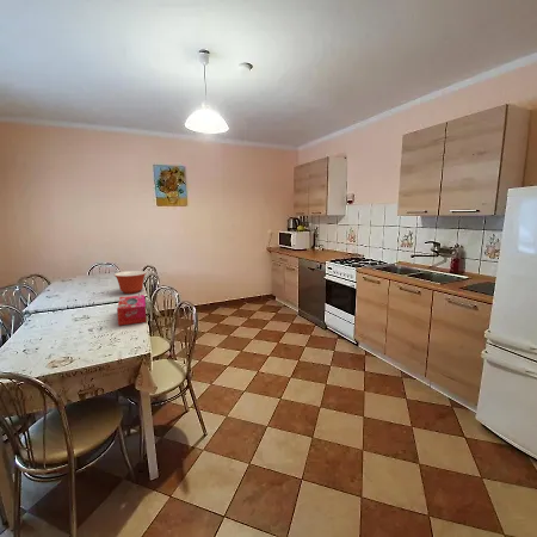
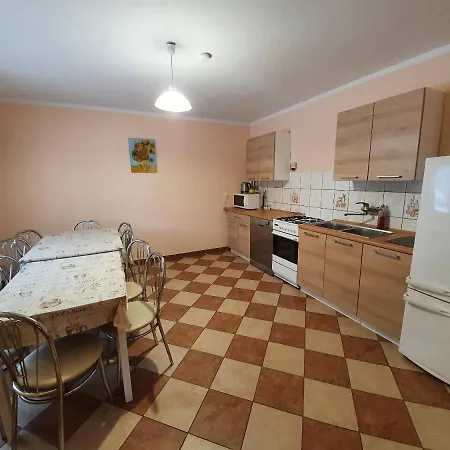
- tissue box (132, 308)
- mixing bowl (130, 282)
